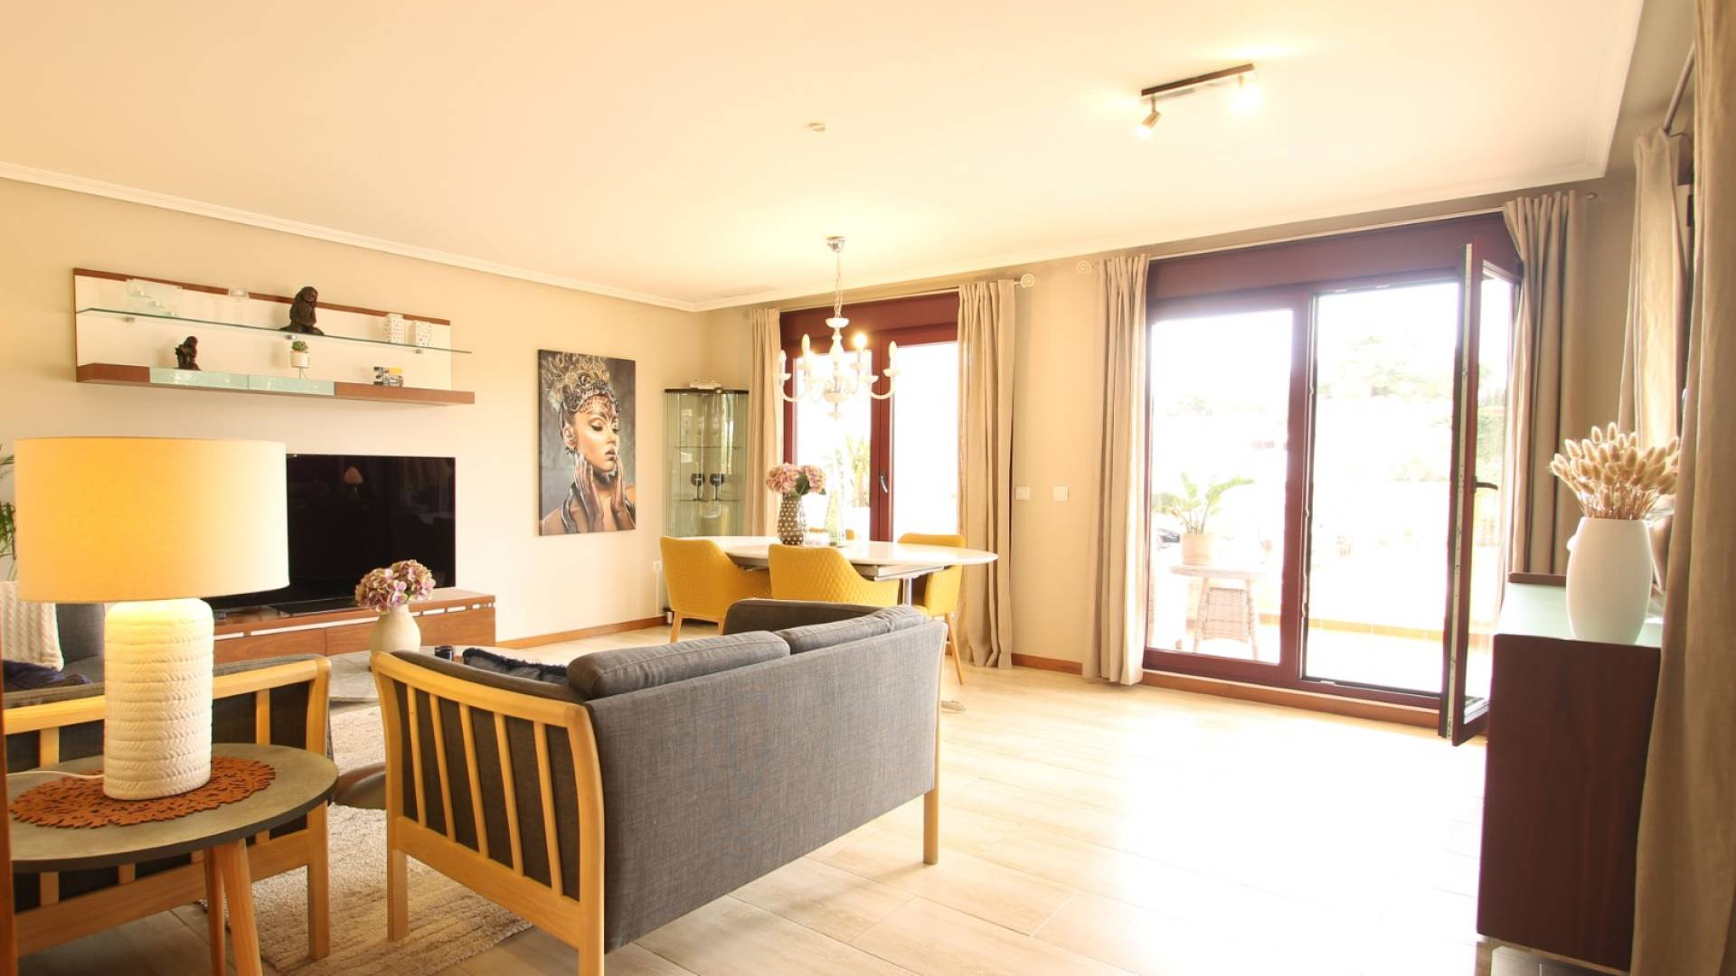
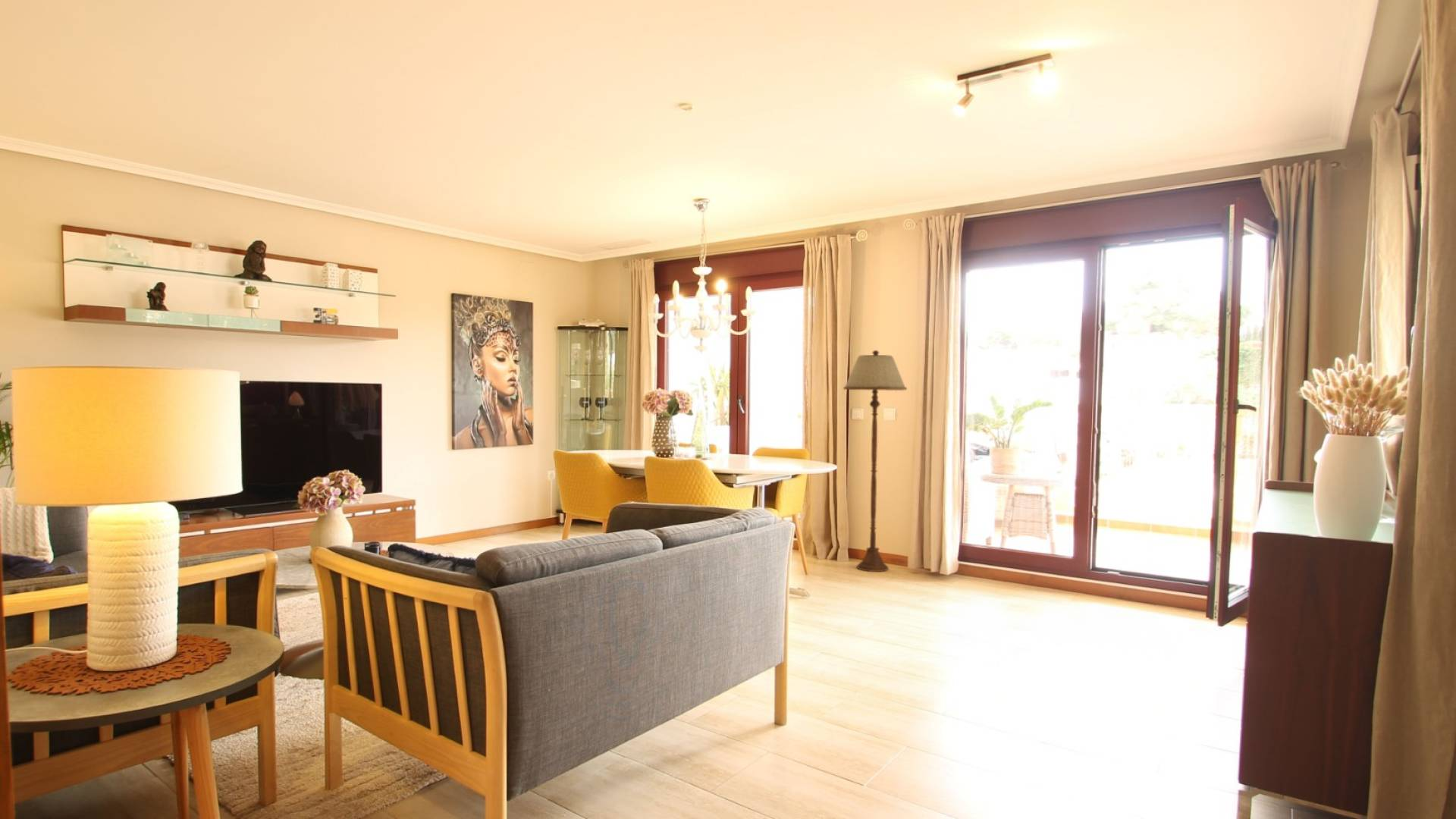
+ floor lamp (874, 460)
